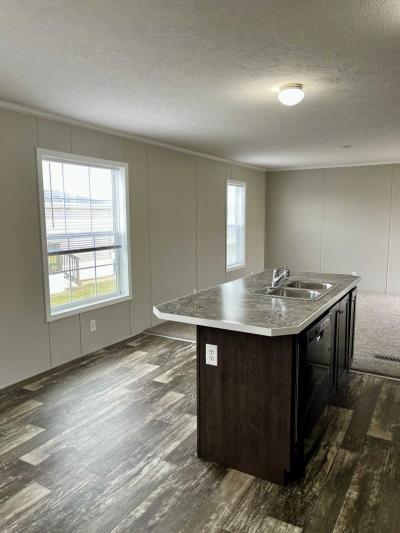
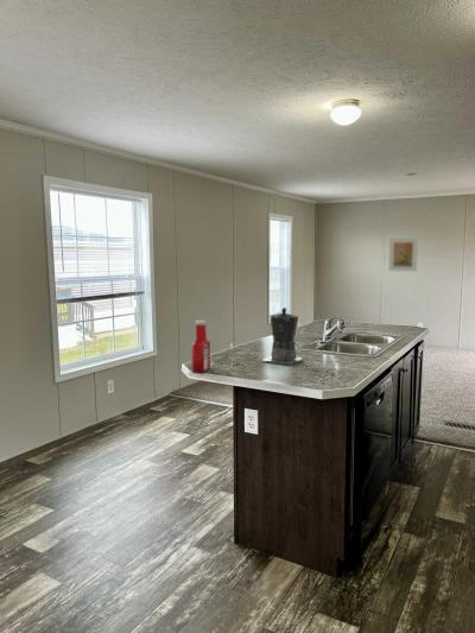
+ soap bottle (201, 344)
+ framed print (403, 254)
+ coffee maker (283, 334)
